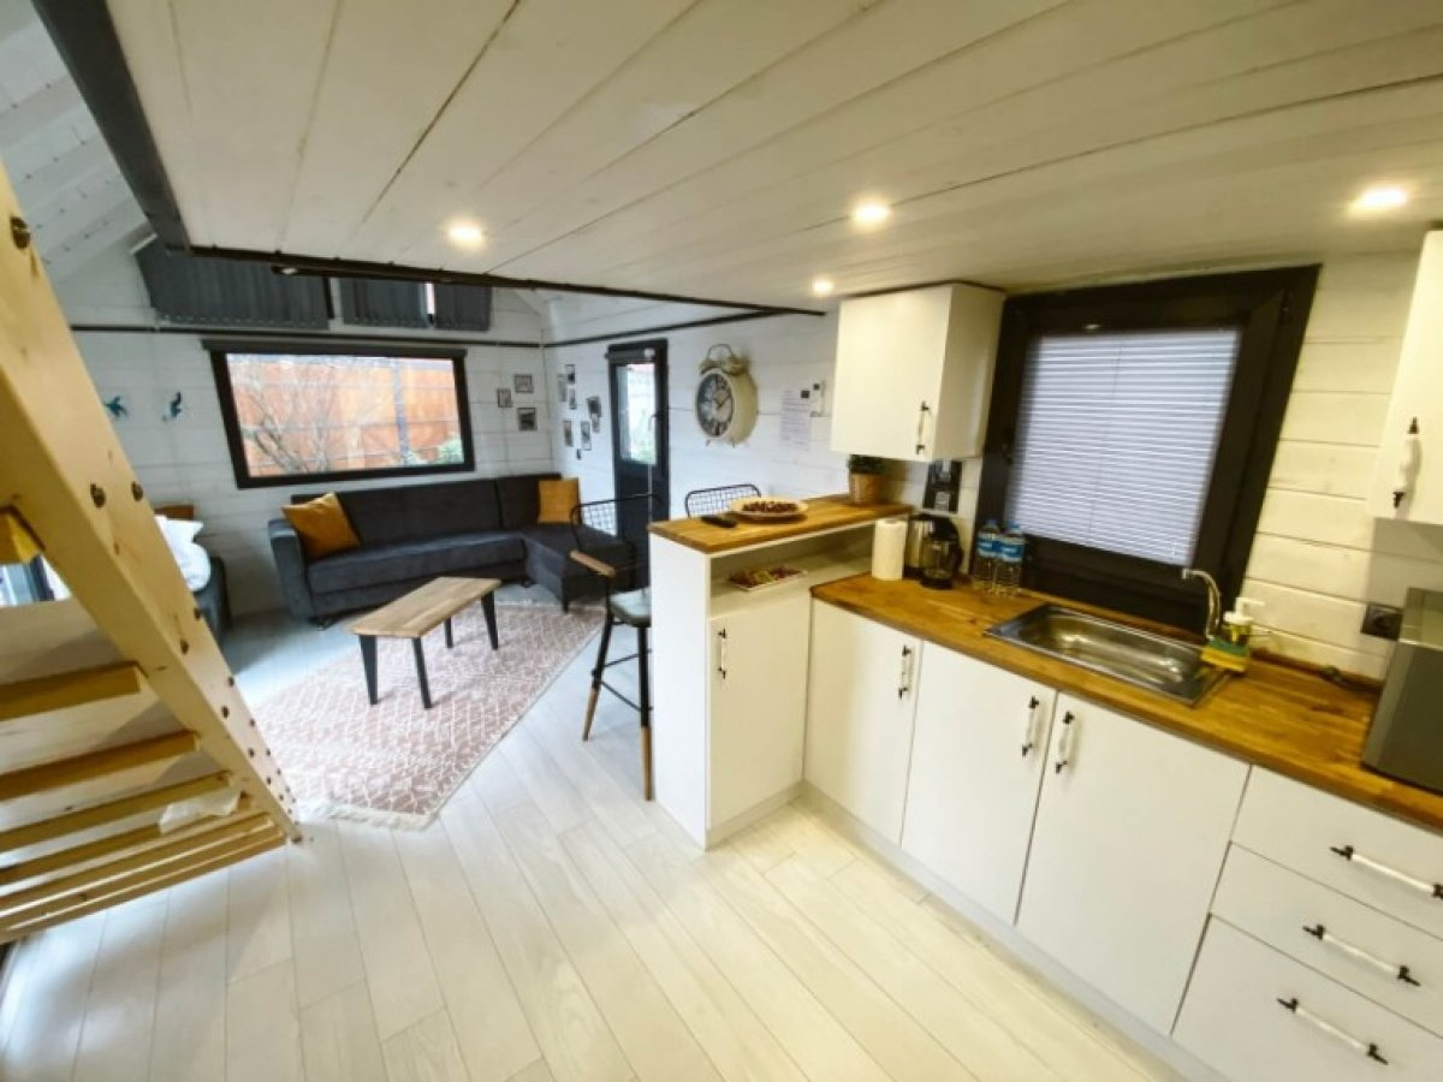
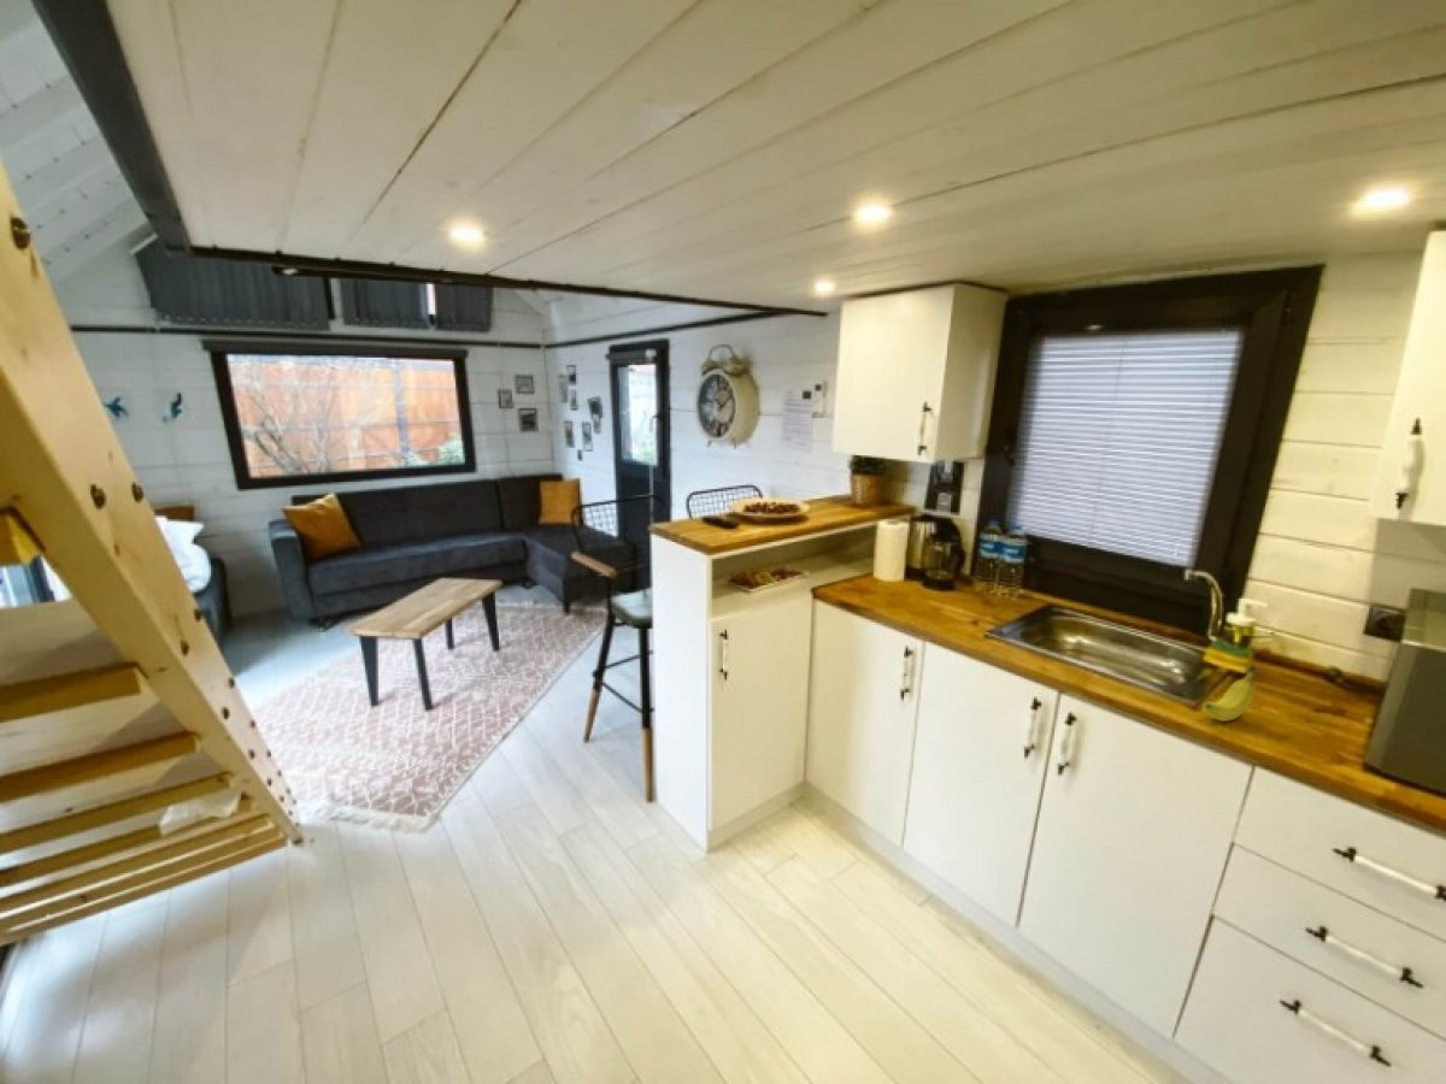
+ fruit (1229, 696)
